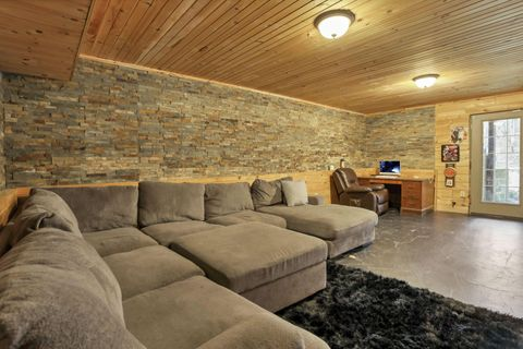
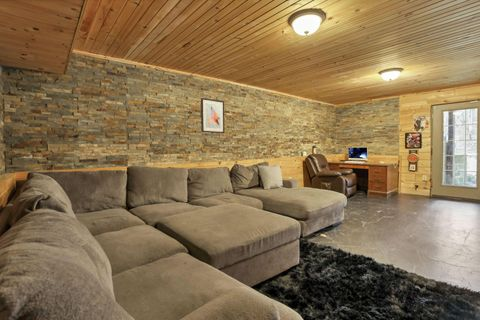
+ wall art (213, 116)
